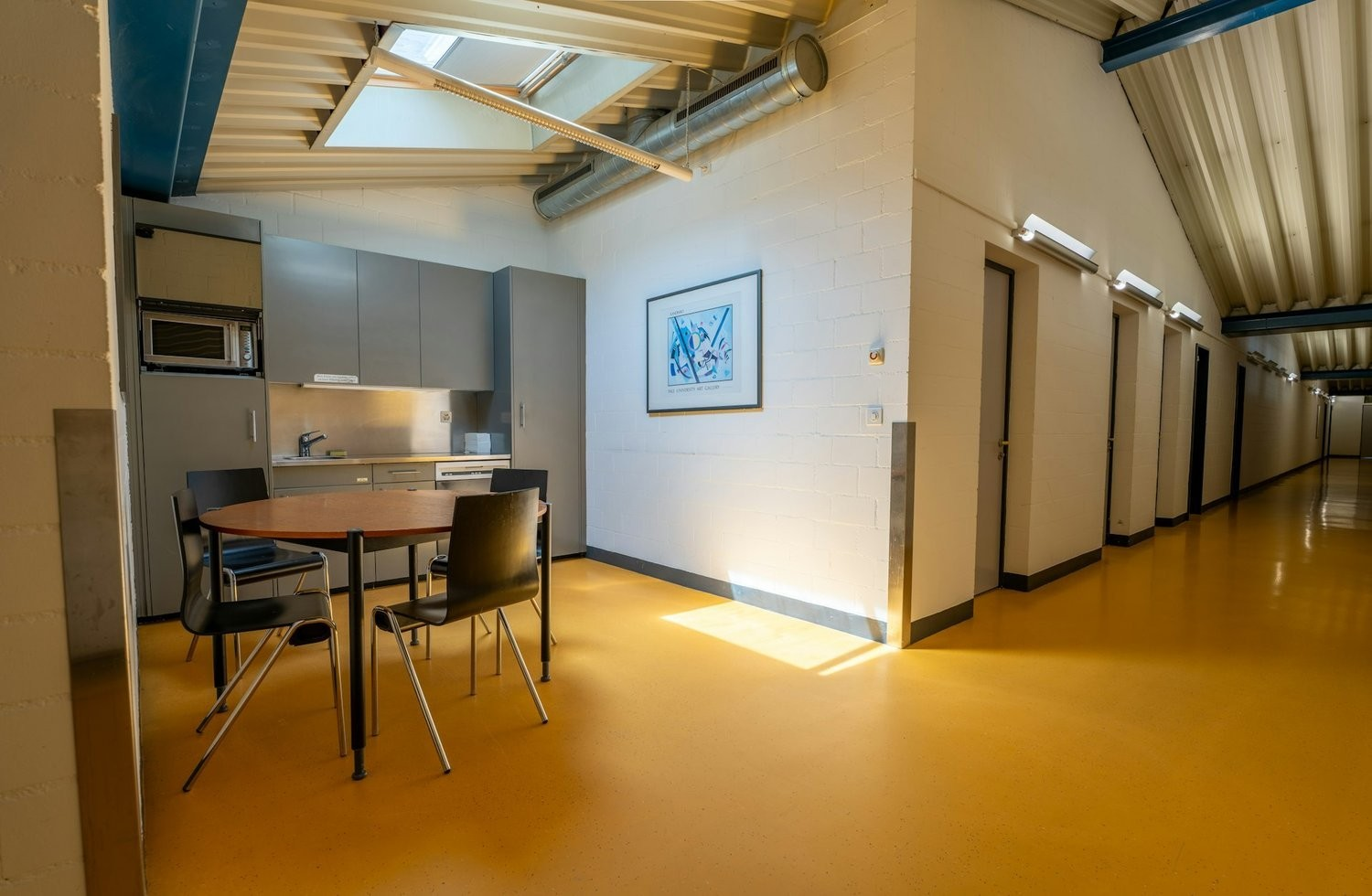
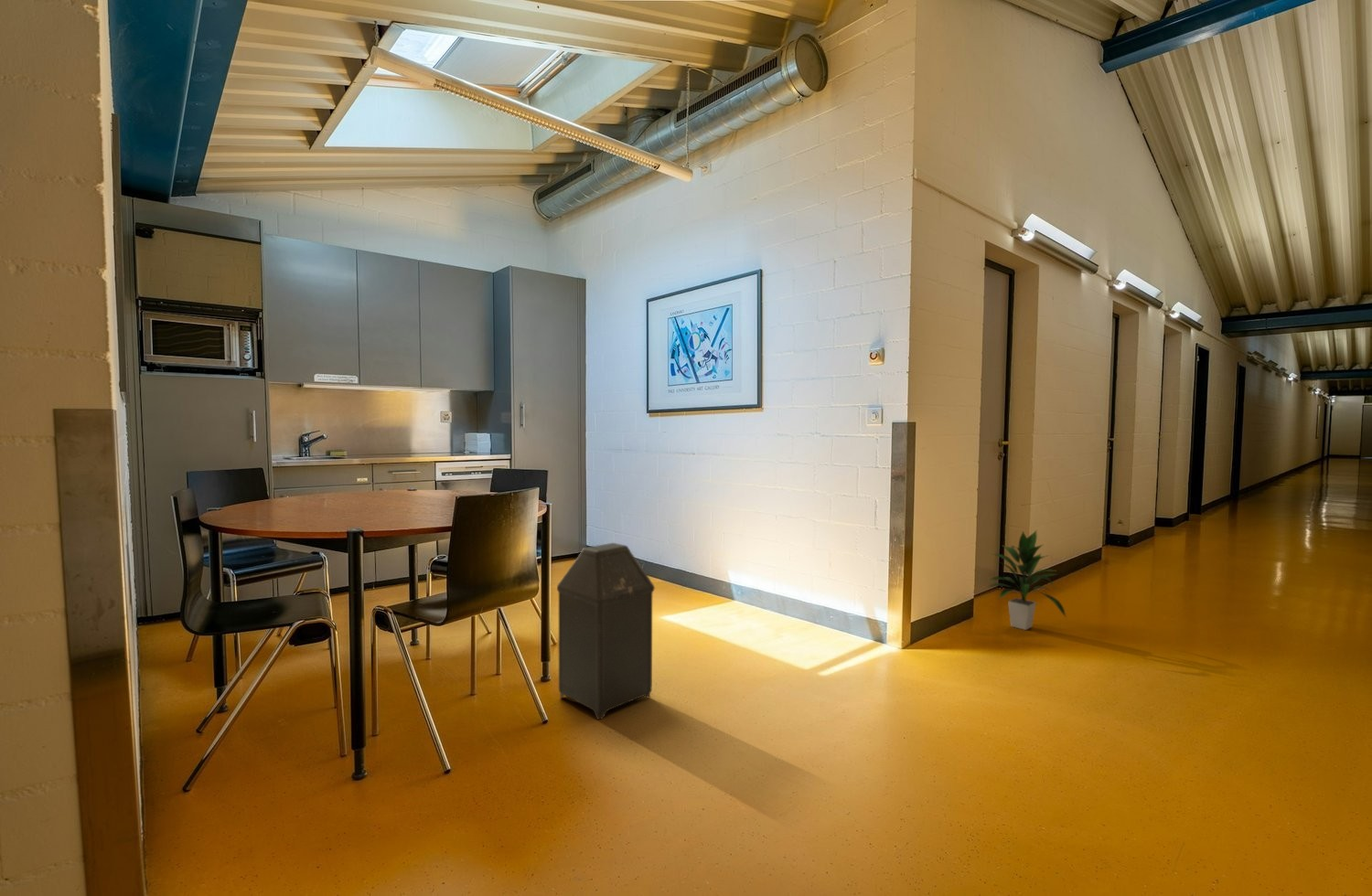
+ trash can (606, 622)
+ indoor plant (1025, 580)
